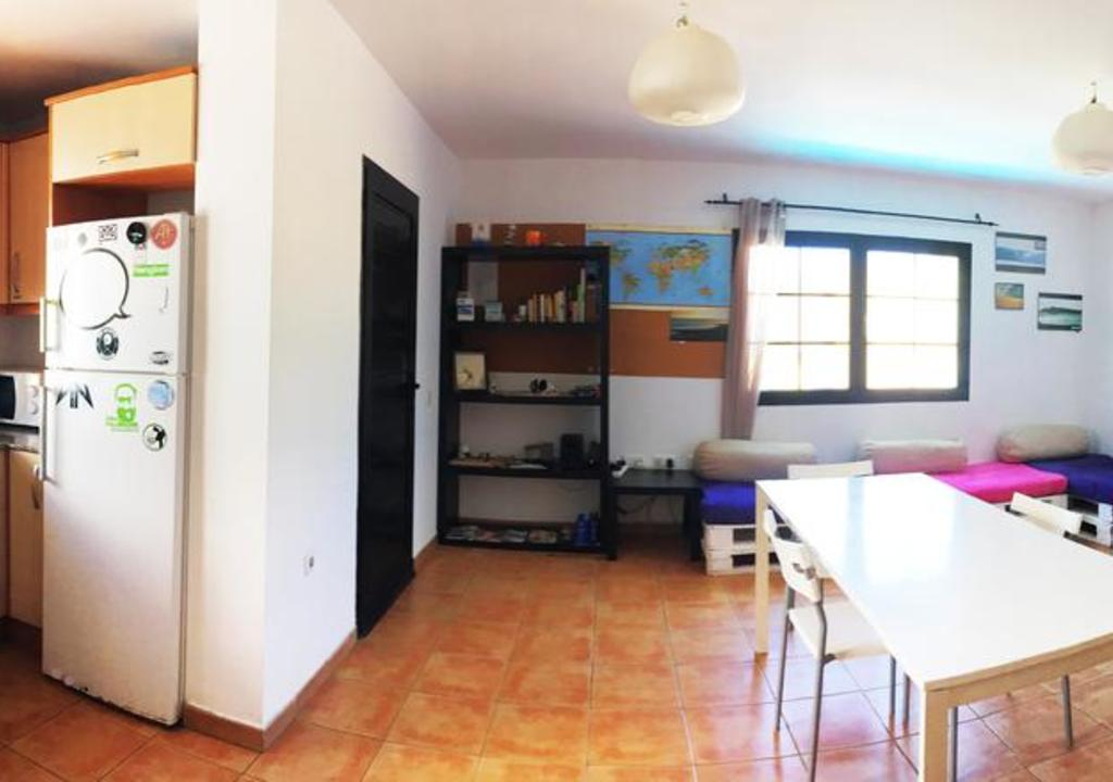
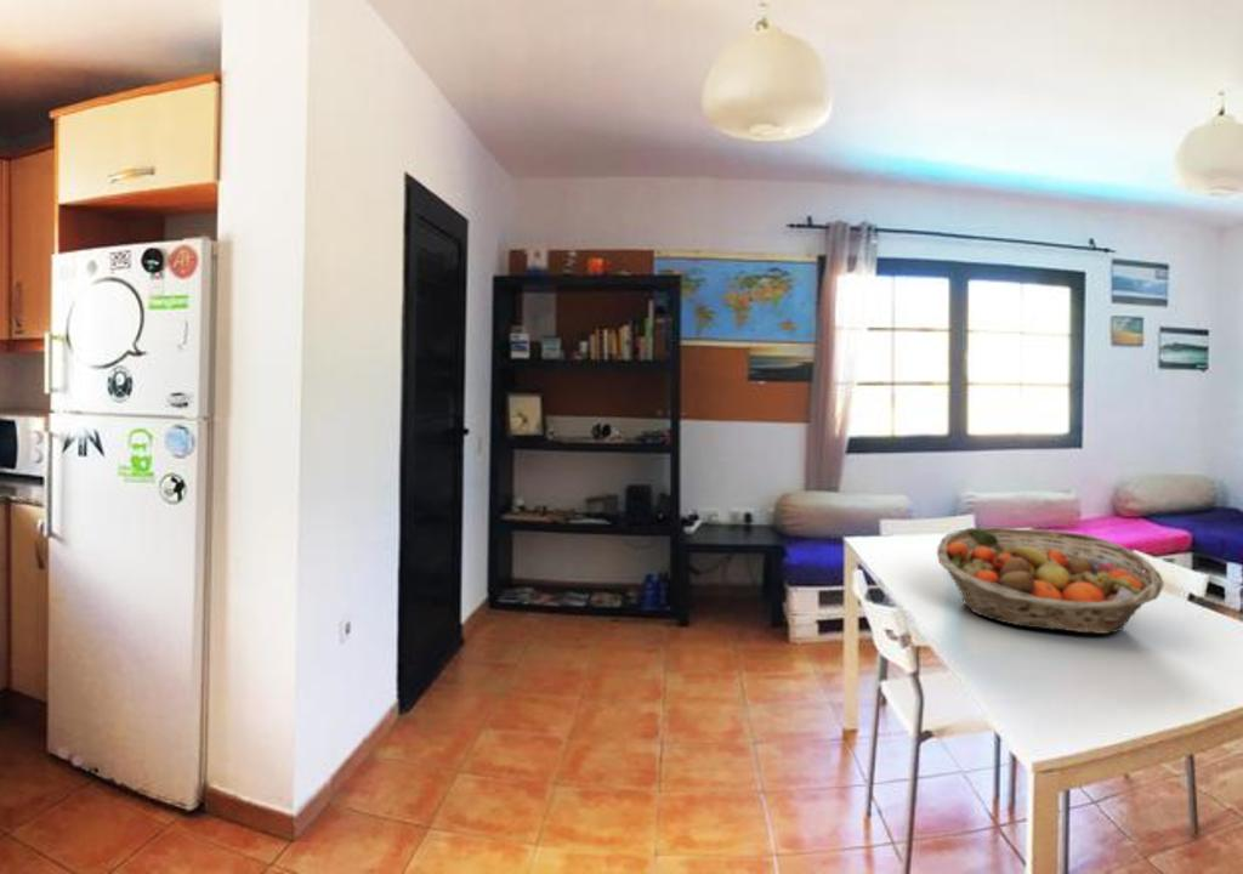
+ fruit basket (1040, 575)
